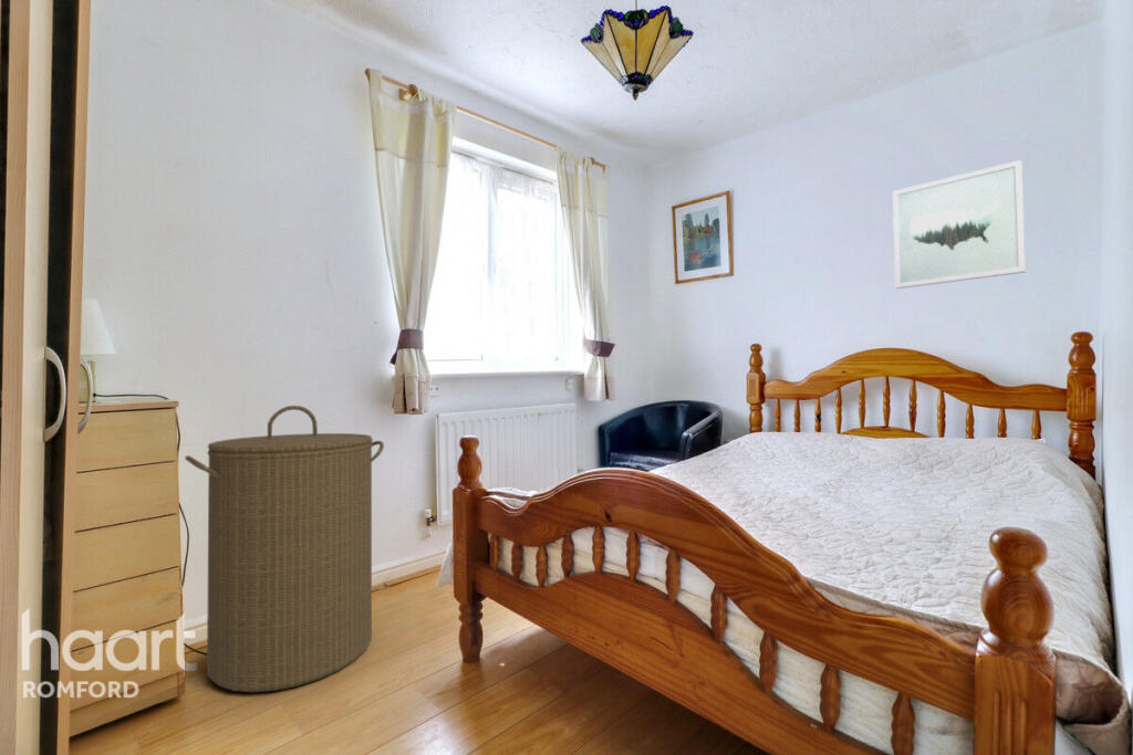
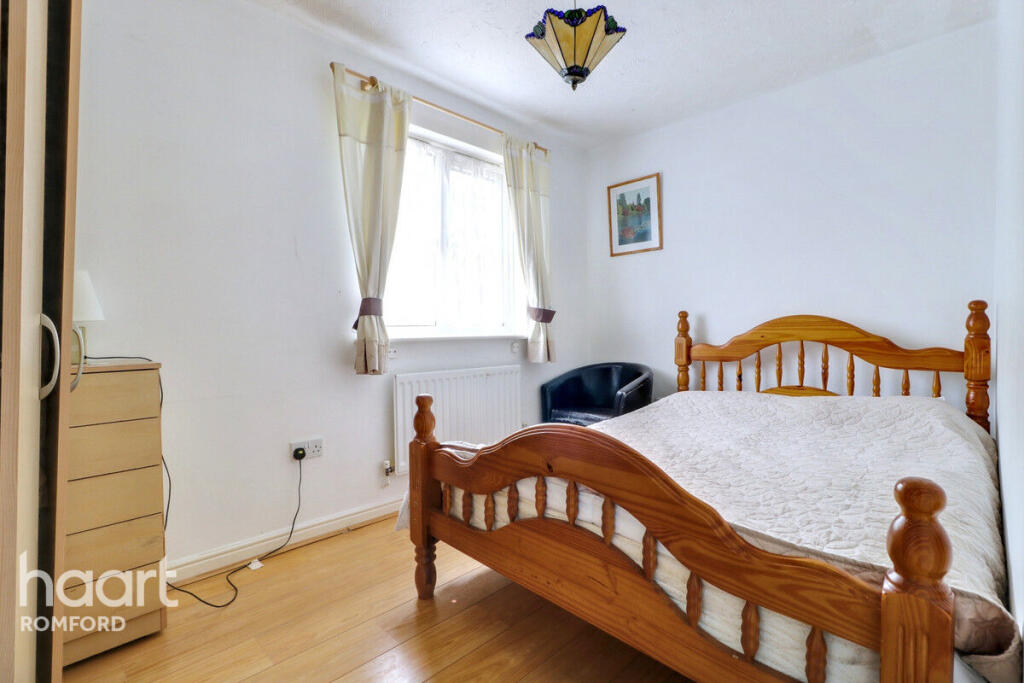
- wall art (954, 229)
- laundry hamper (294, 527)
